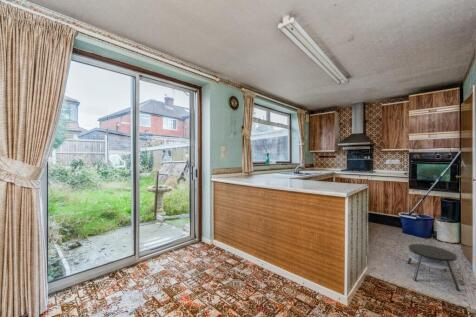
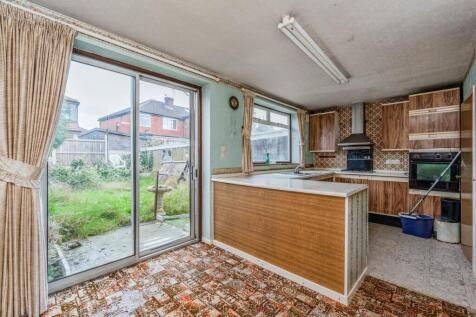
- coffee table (431, 263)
